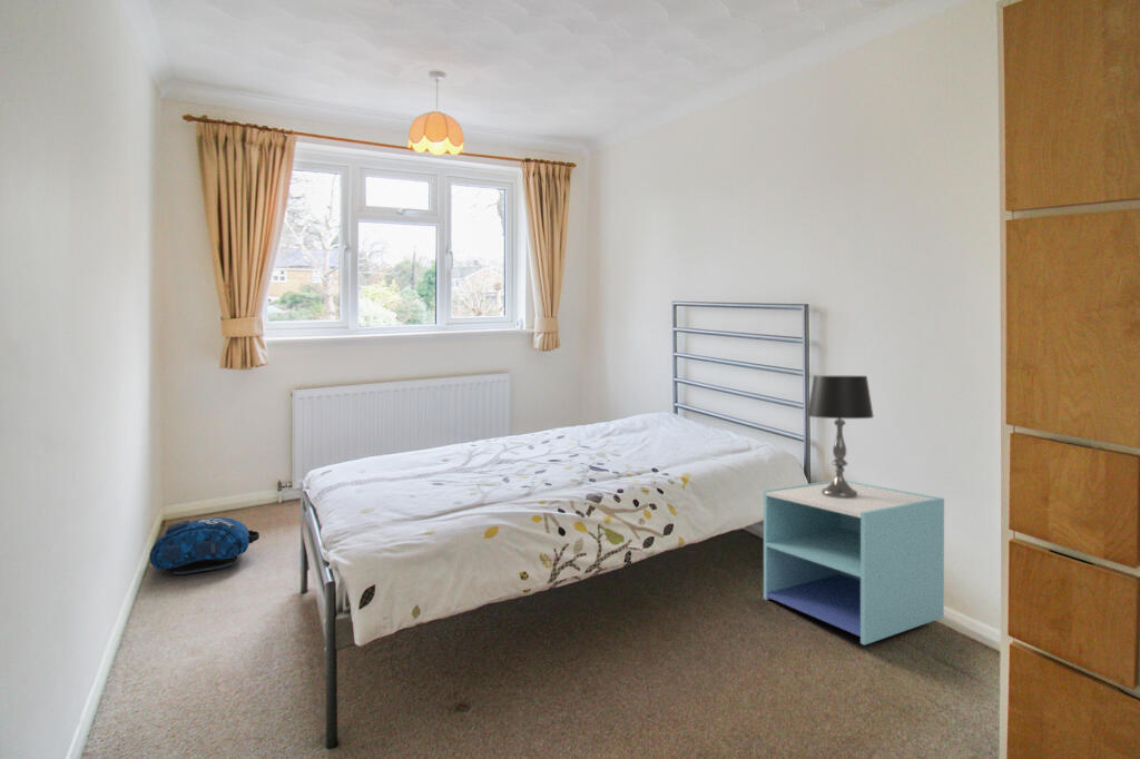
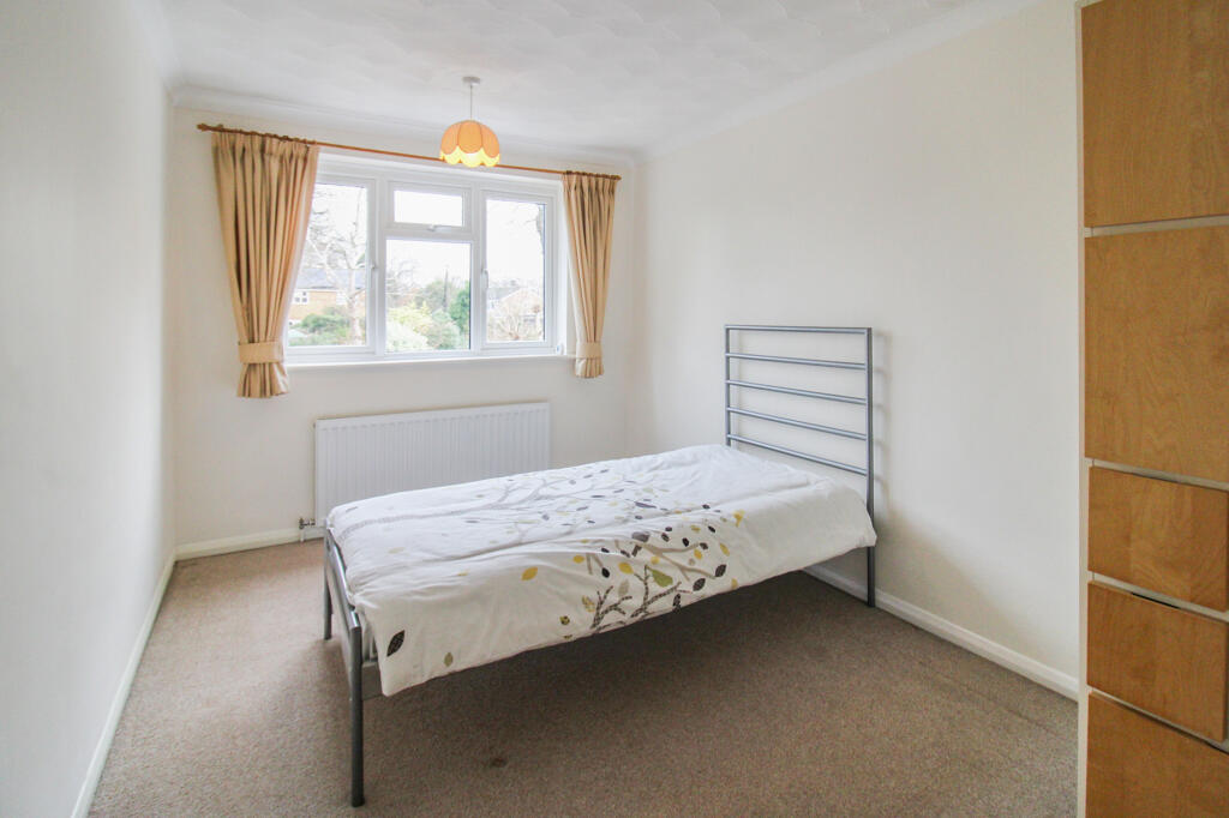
- table lamp (839, 434)
- nightstand (849, 551)
- backpack (207, 542)
